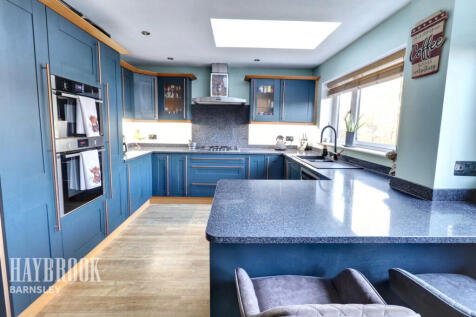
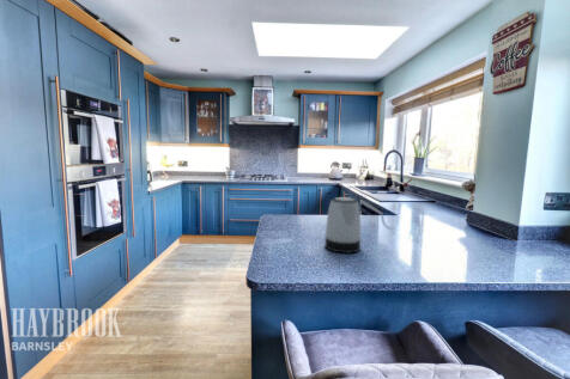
+ kettle (341, 221)
